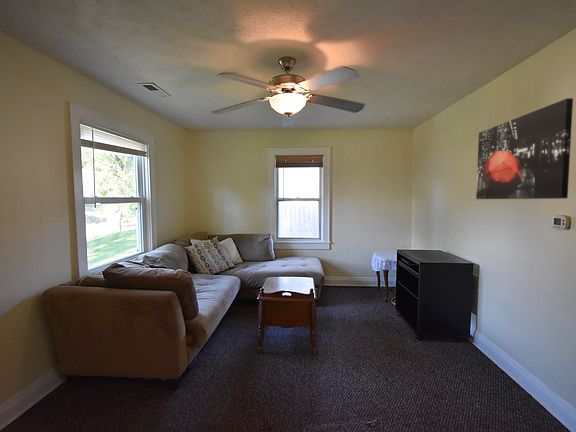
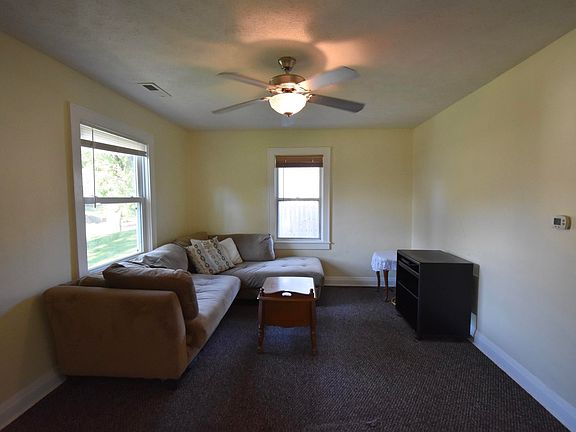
- wall art (514, 159)
